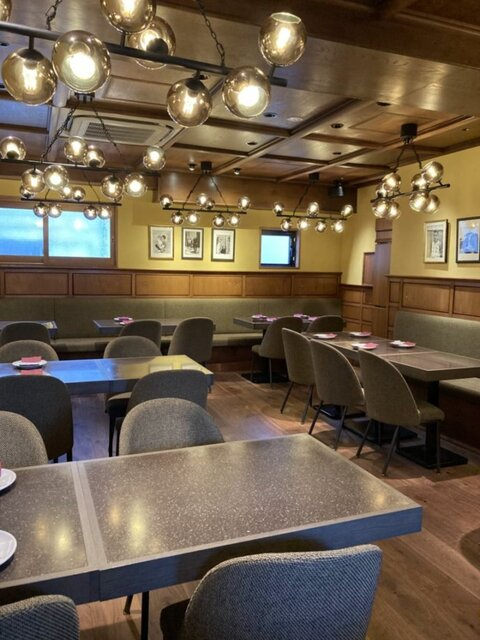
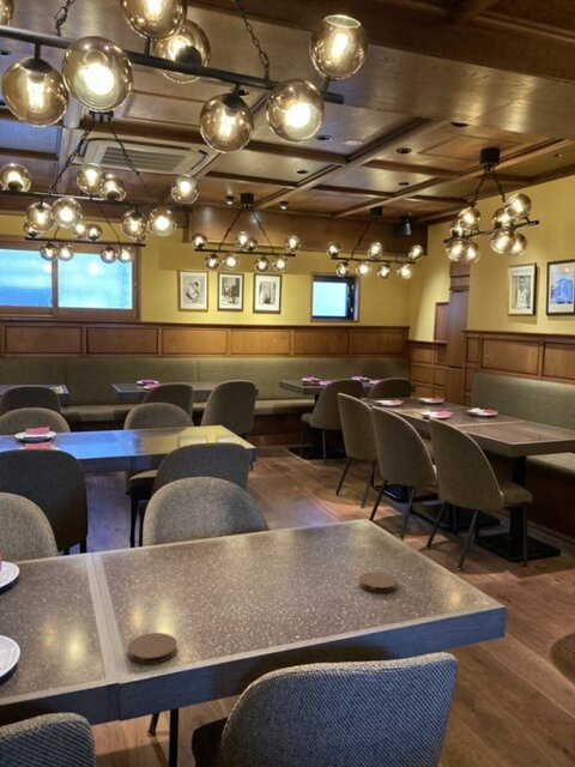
+ coaster (377, 581)
+ coaster (152, 647)
